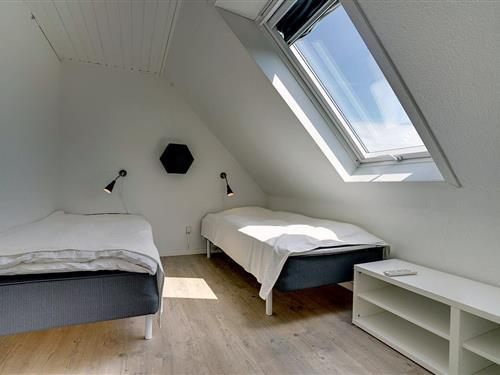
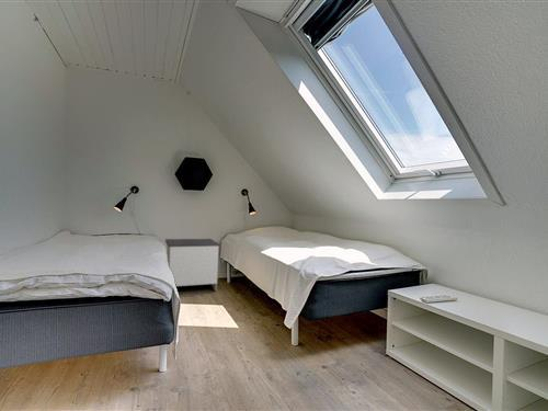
+ nightstand (191, 263)
